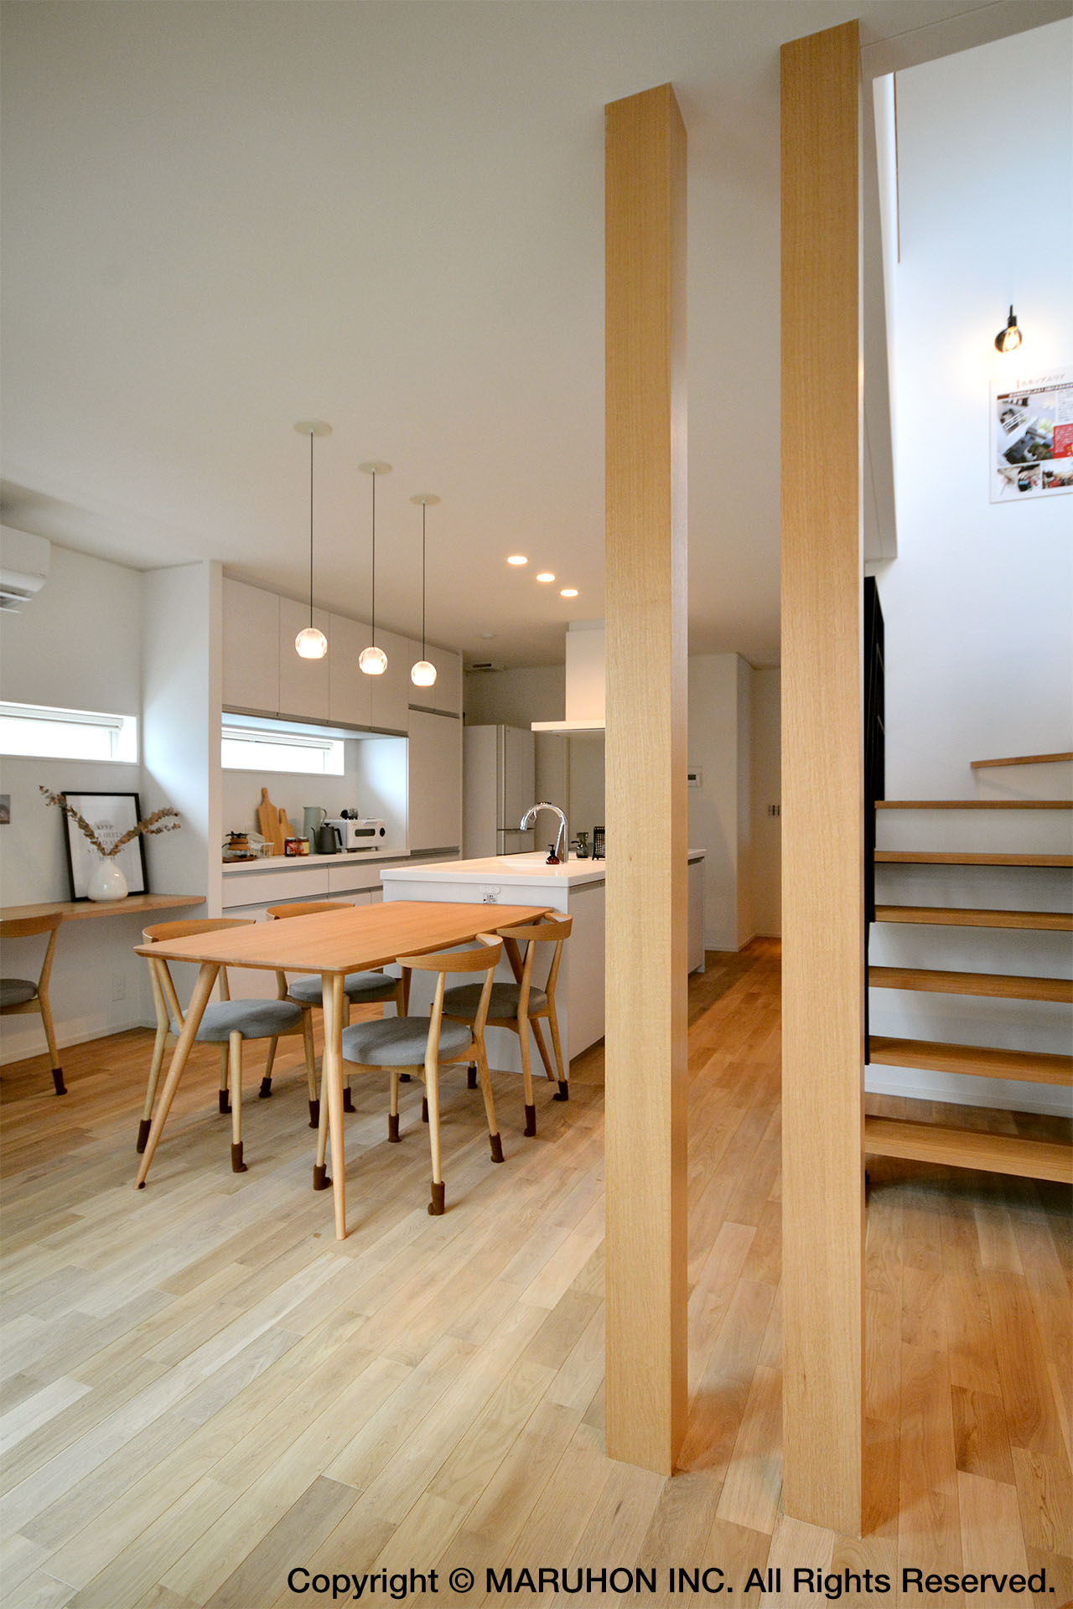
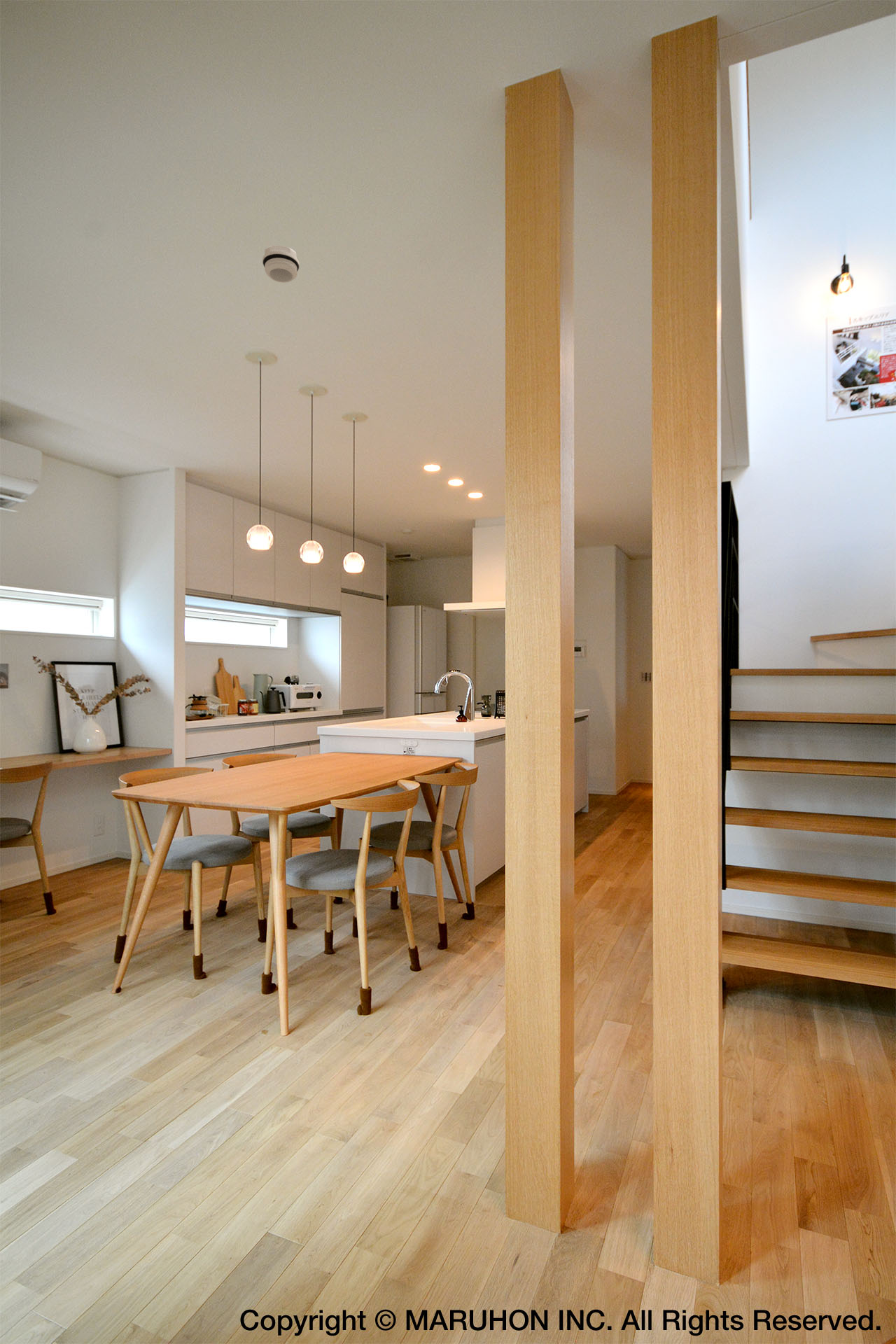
+ smoke detector (281, 265)
